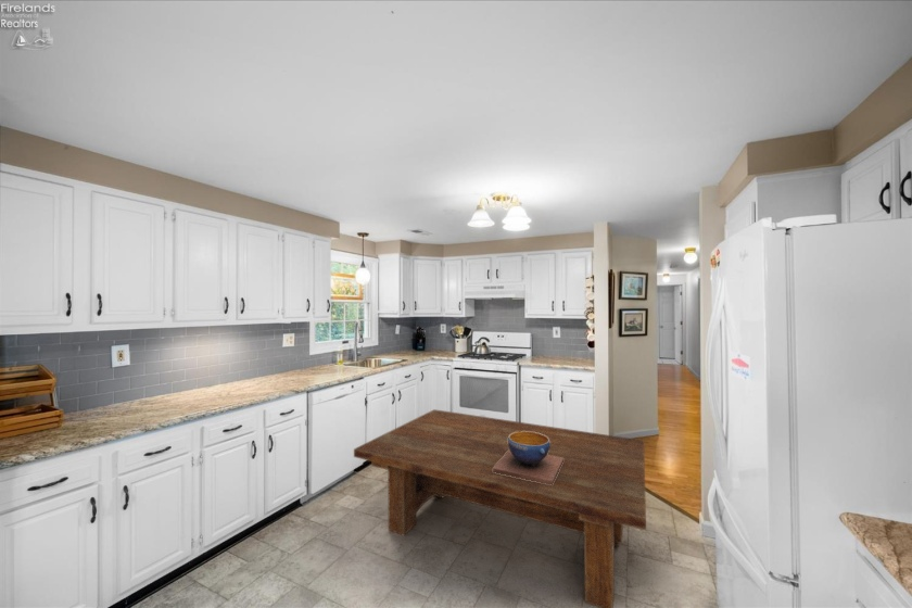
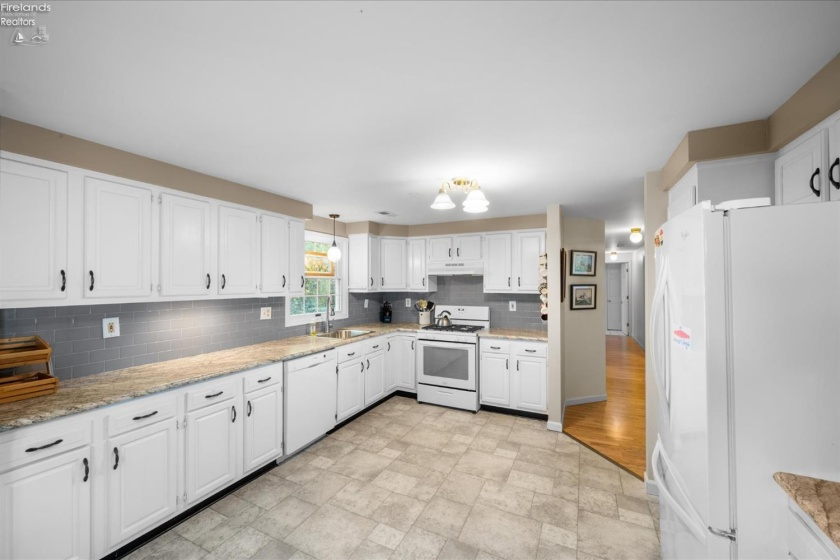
- dining table (503, 489)
- decorative bowl (529, 452)
